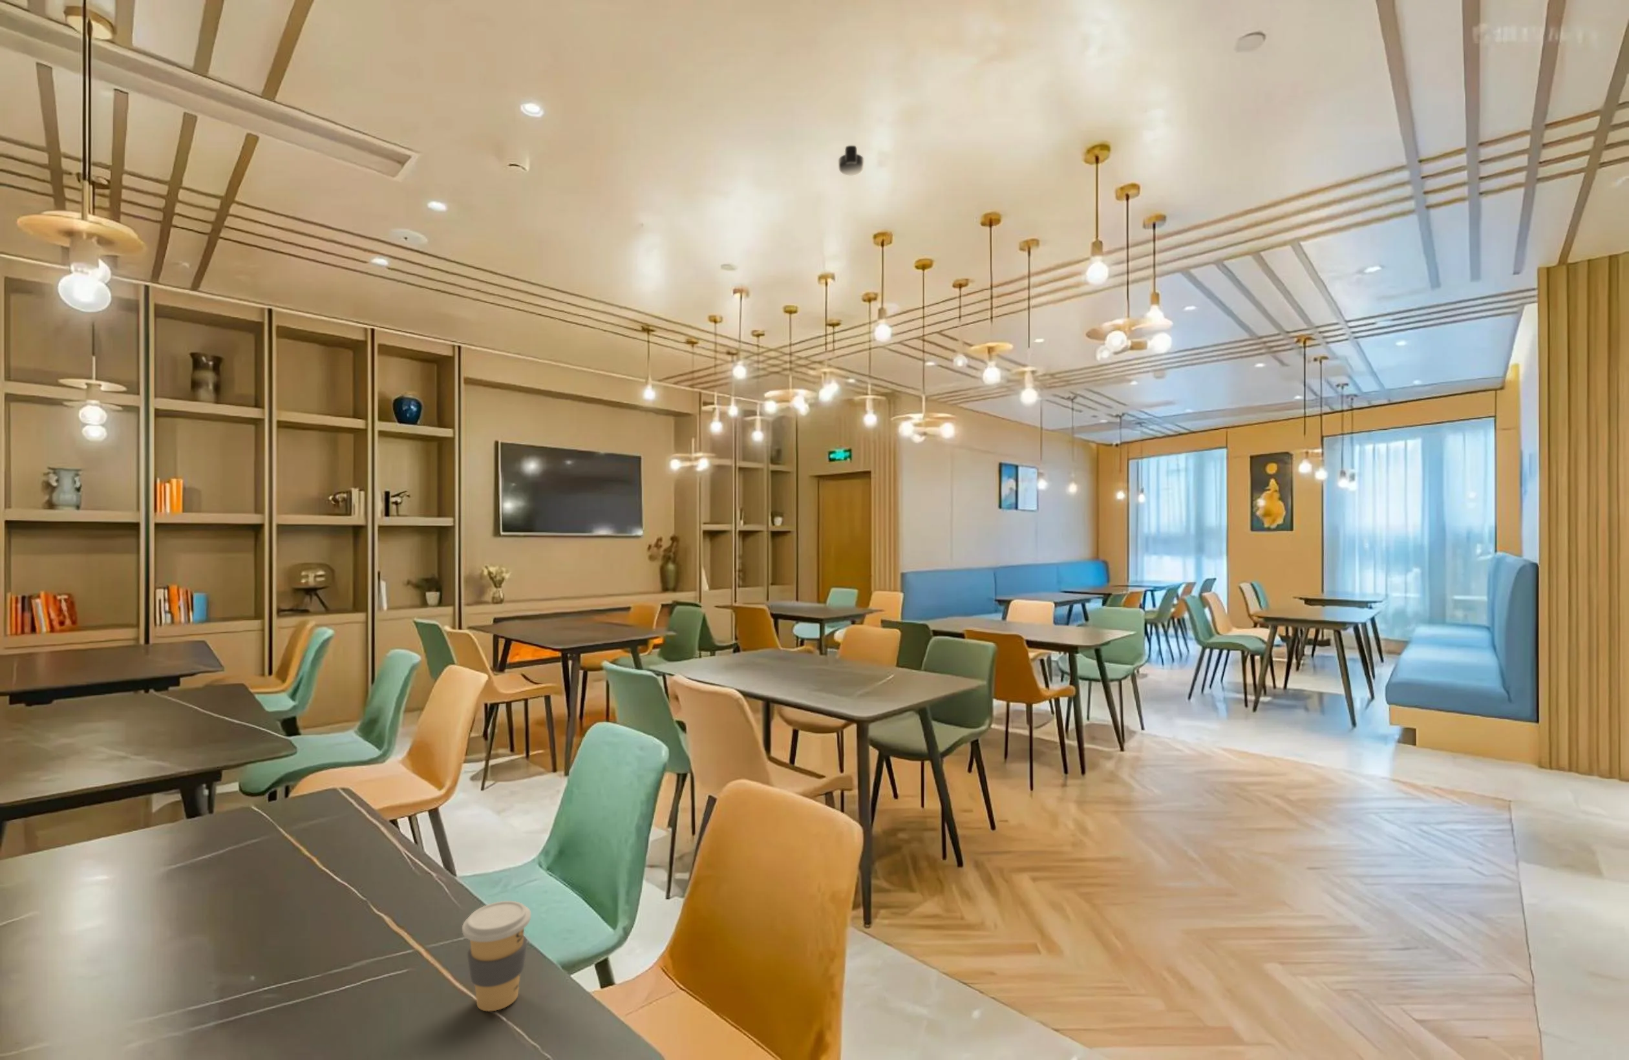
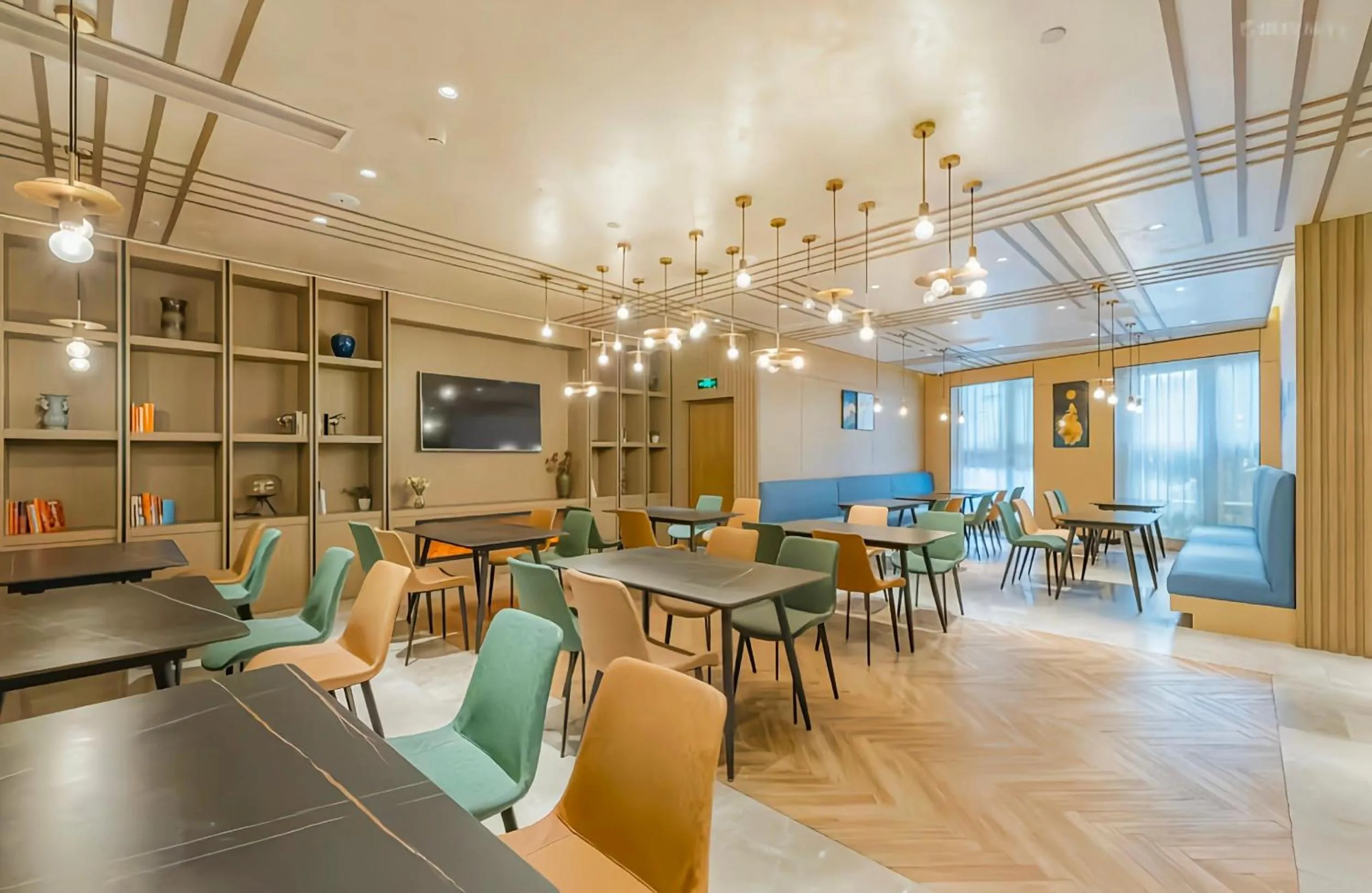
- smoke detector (850, 159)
- coffee cup (497, 956)
